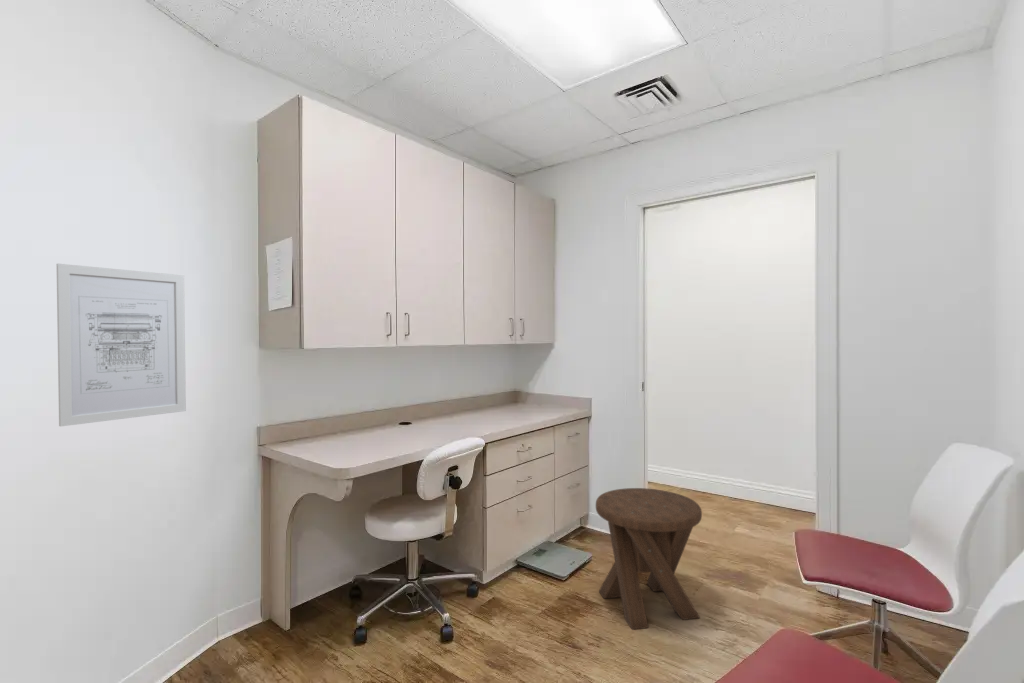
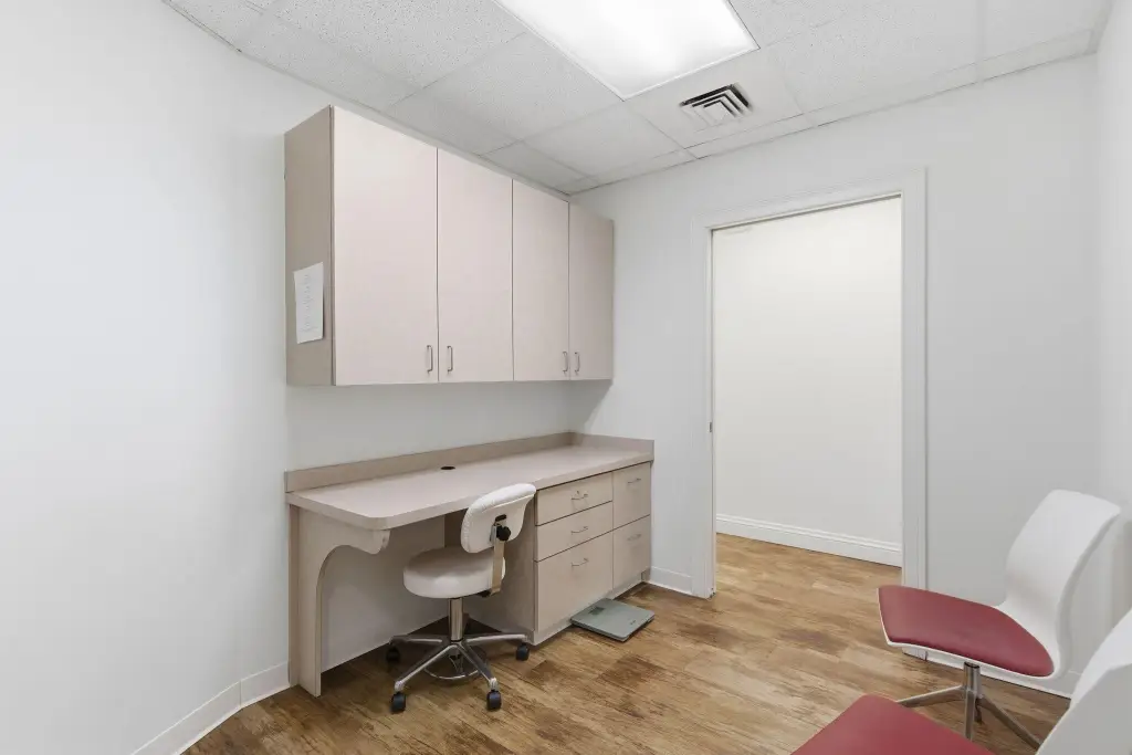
- wall art (127, 344)
- music stool (647, 553)
